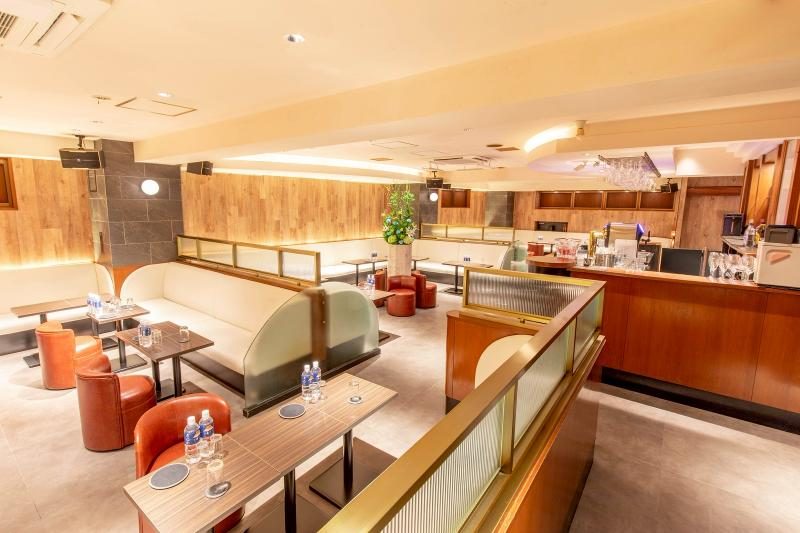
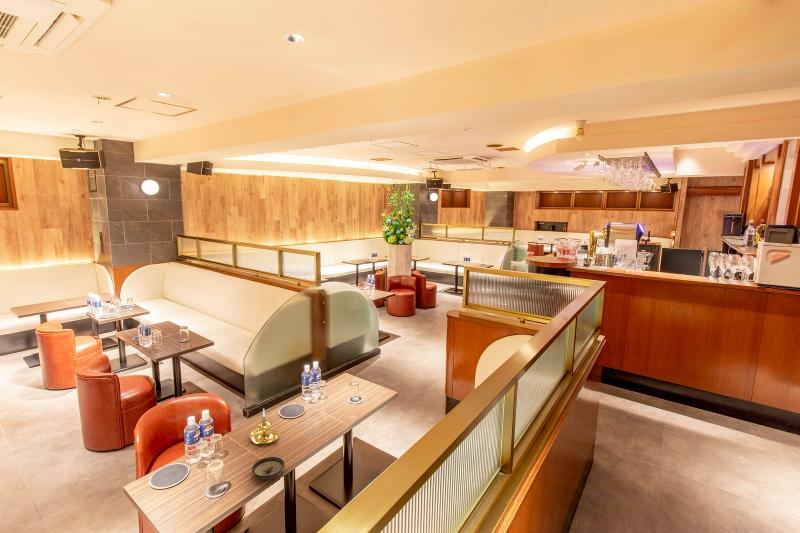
+ saucer (268, 469)
+ candle holder (265, 423)
